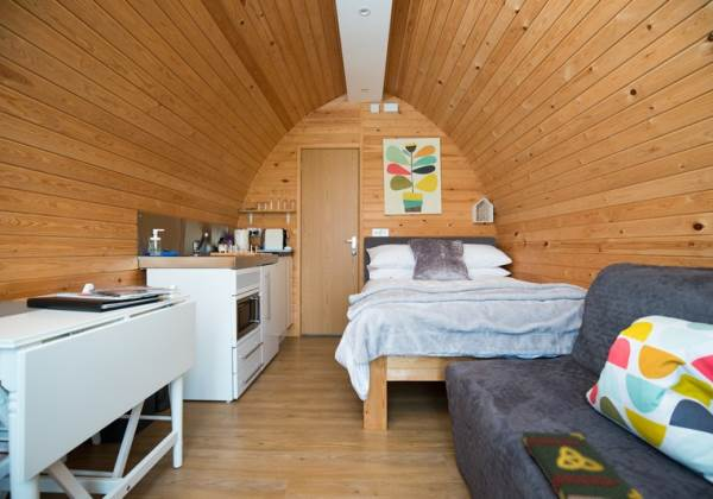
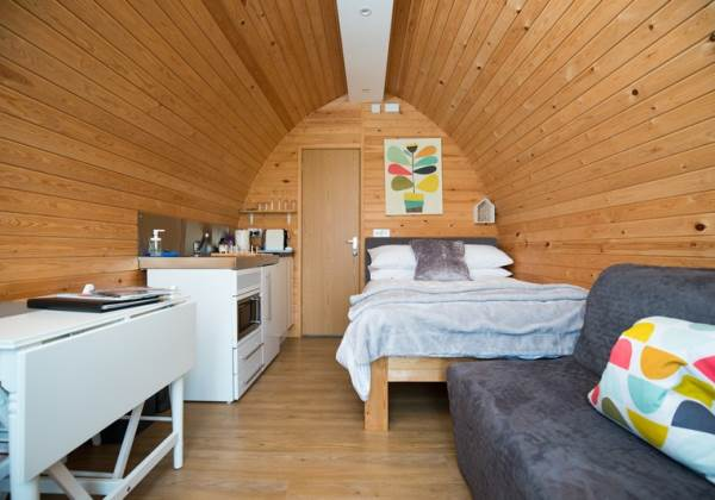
- book (573, 466)
